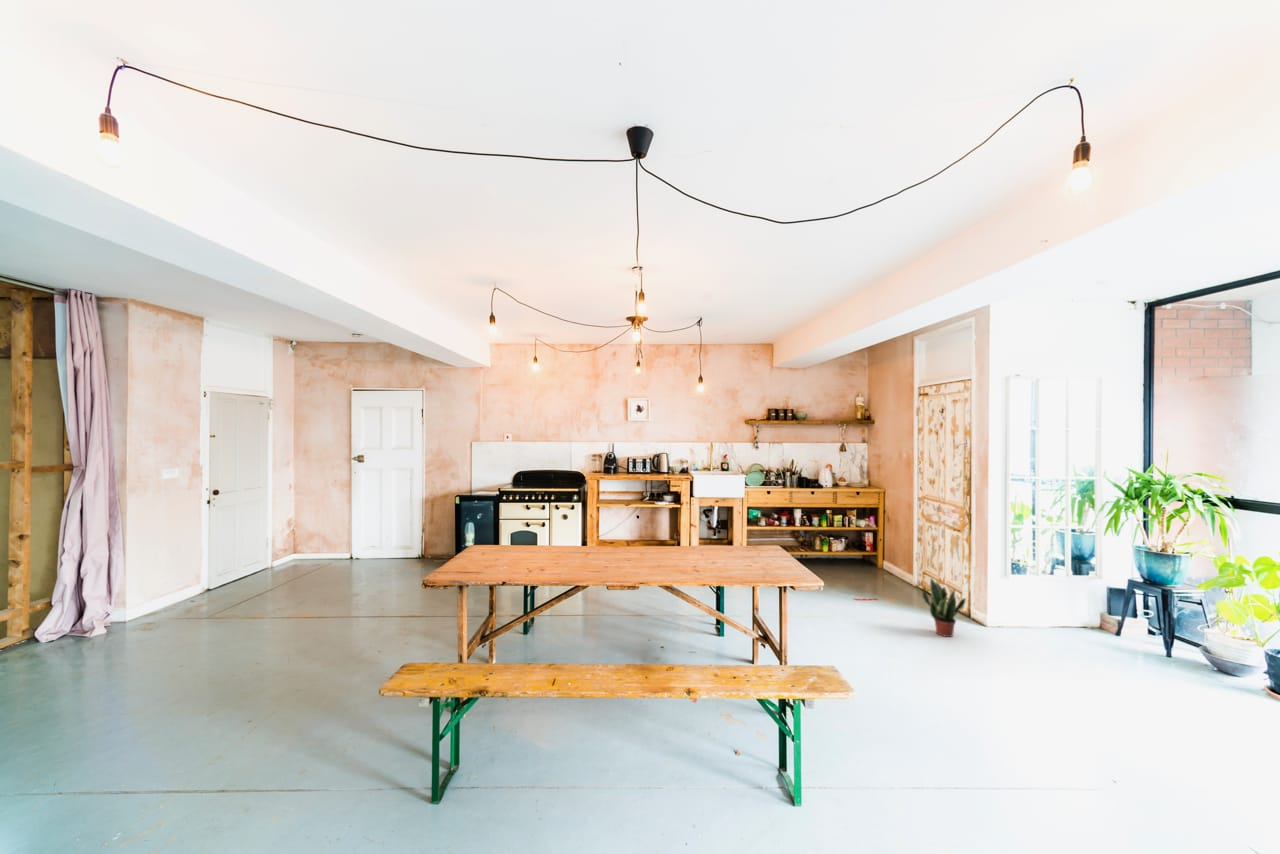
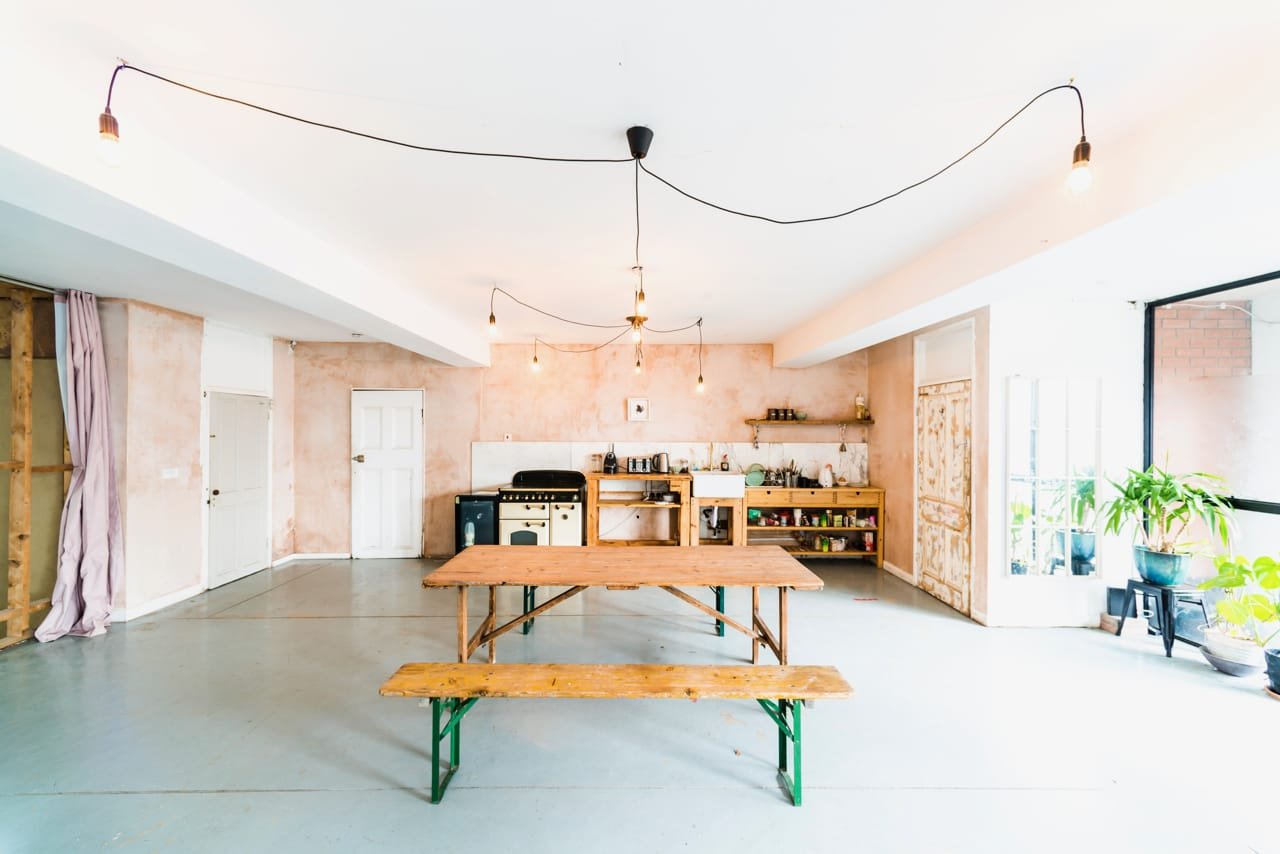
- potted plant (946, 606)
